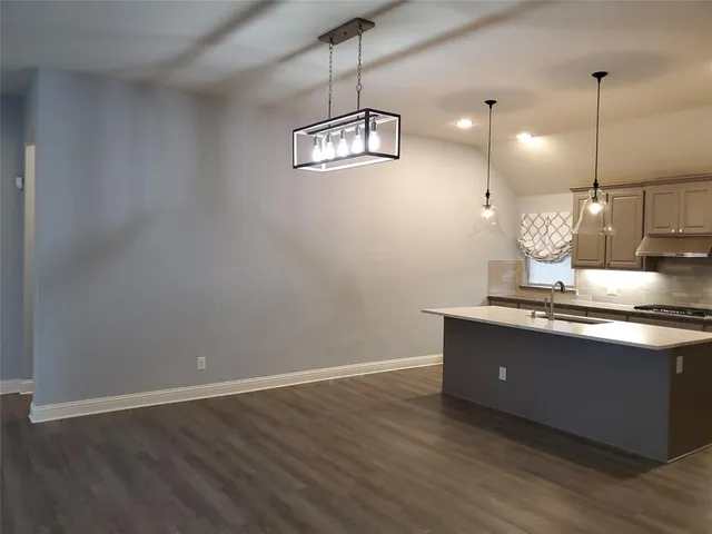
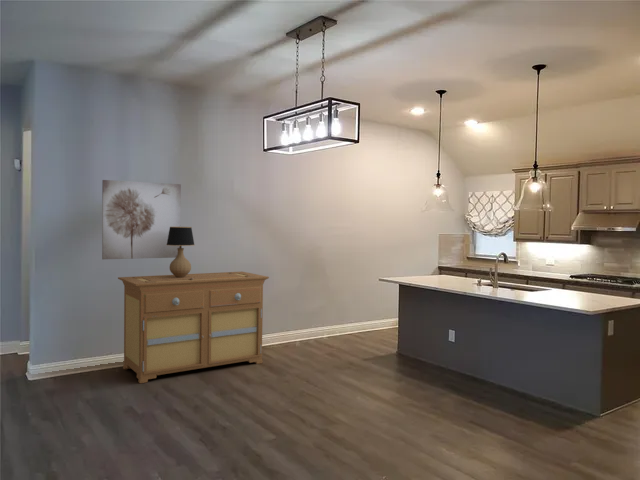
+ sideboard (195, 321)
+ wall art (143, 220)
+ table lamp (178, 251)
